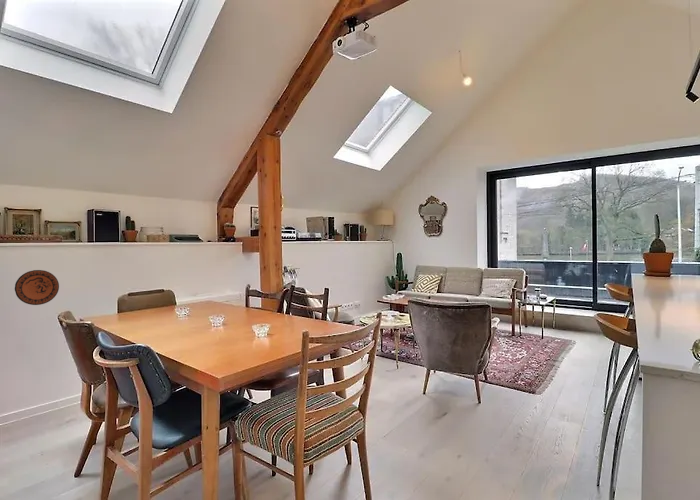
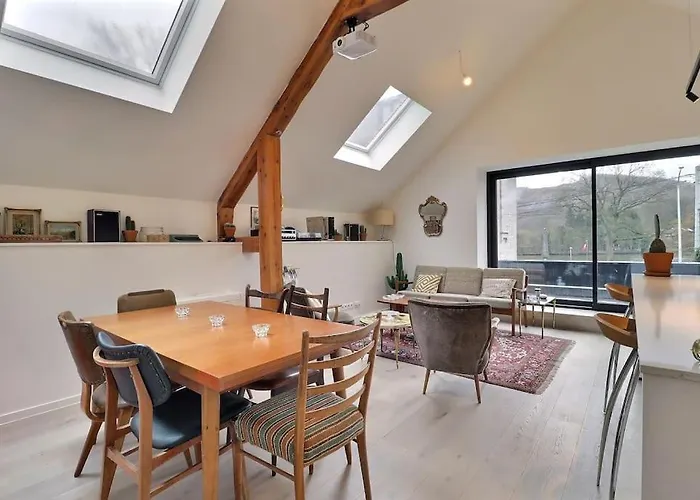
- decorative plate (37, 287)
